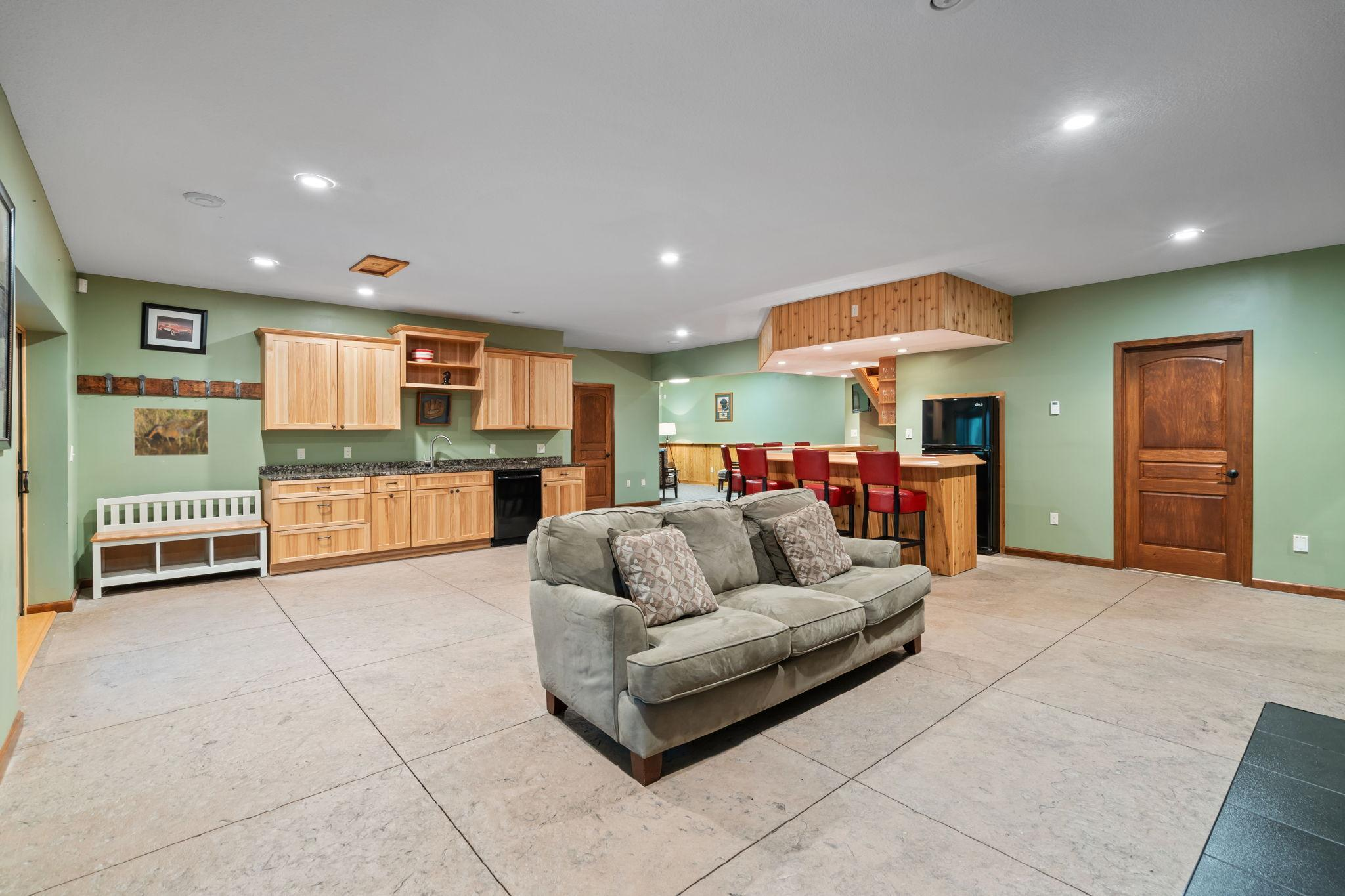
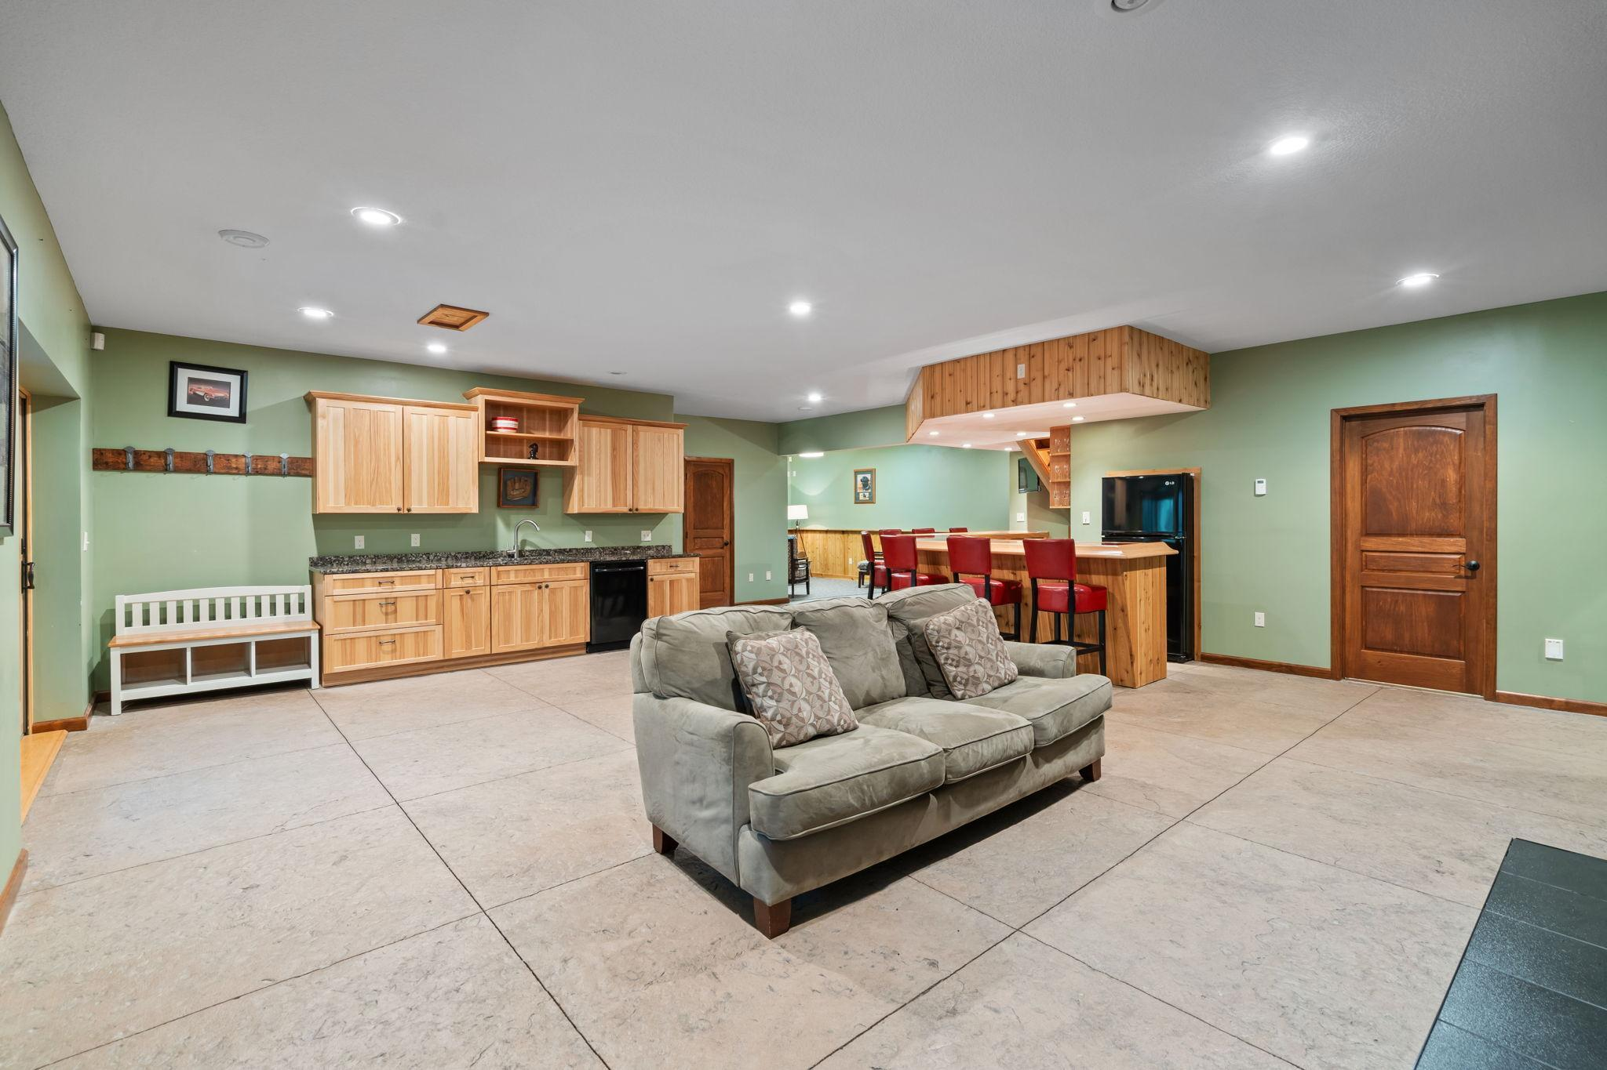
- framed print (172, 432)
